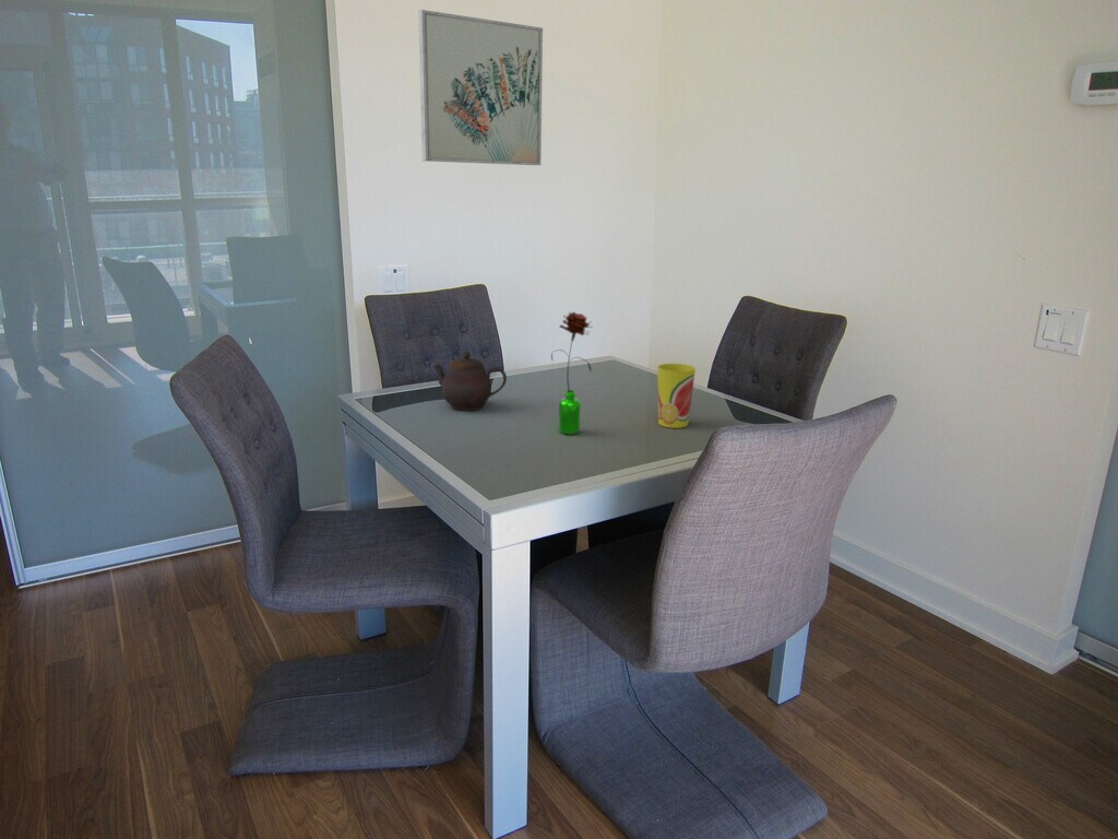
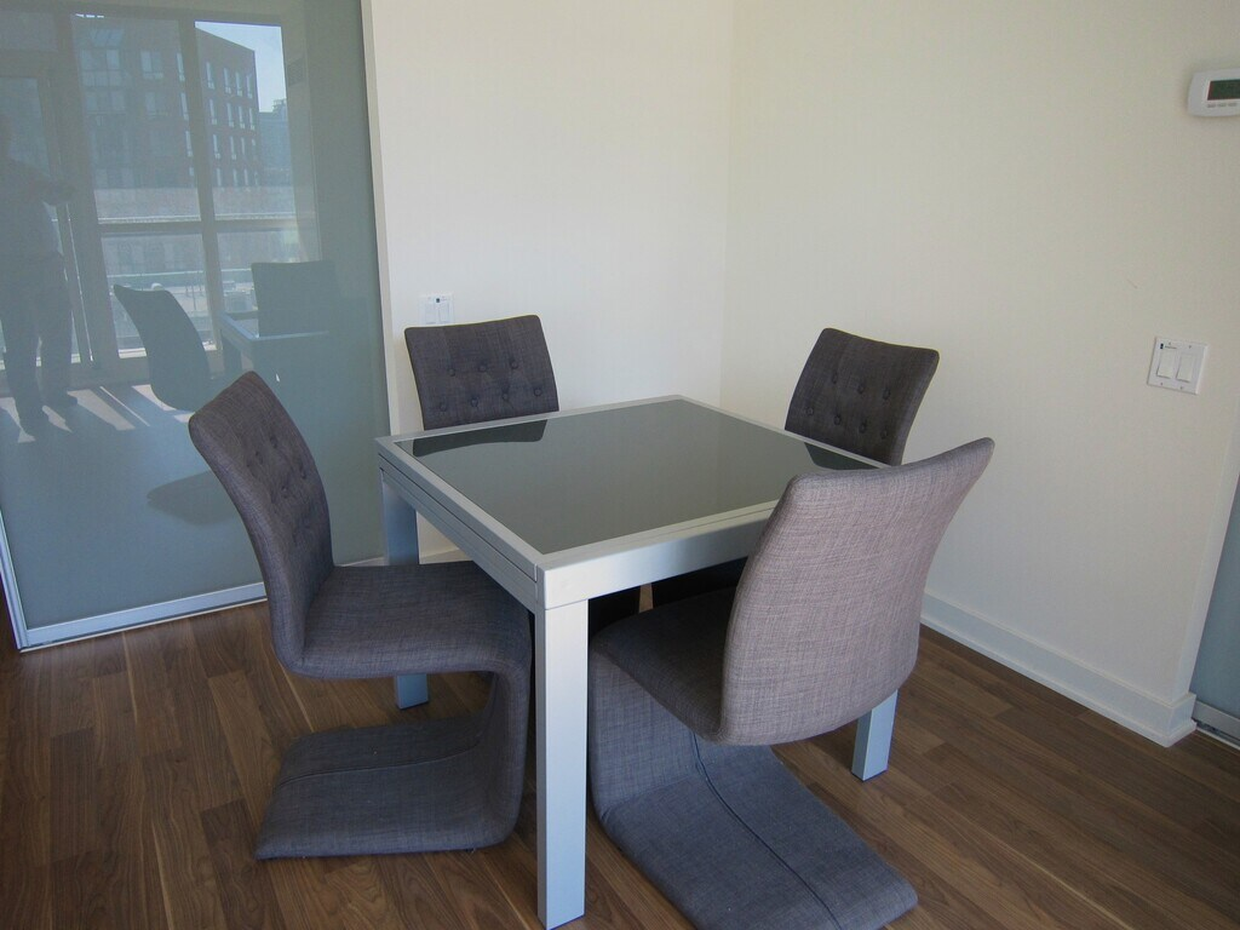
- flower (568, 371)
- wall art (483, 93)
- teapot (469, 379)
- cup (675, 395)
